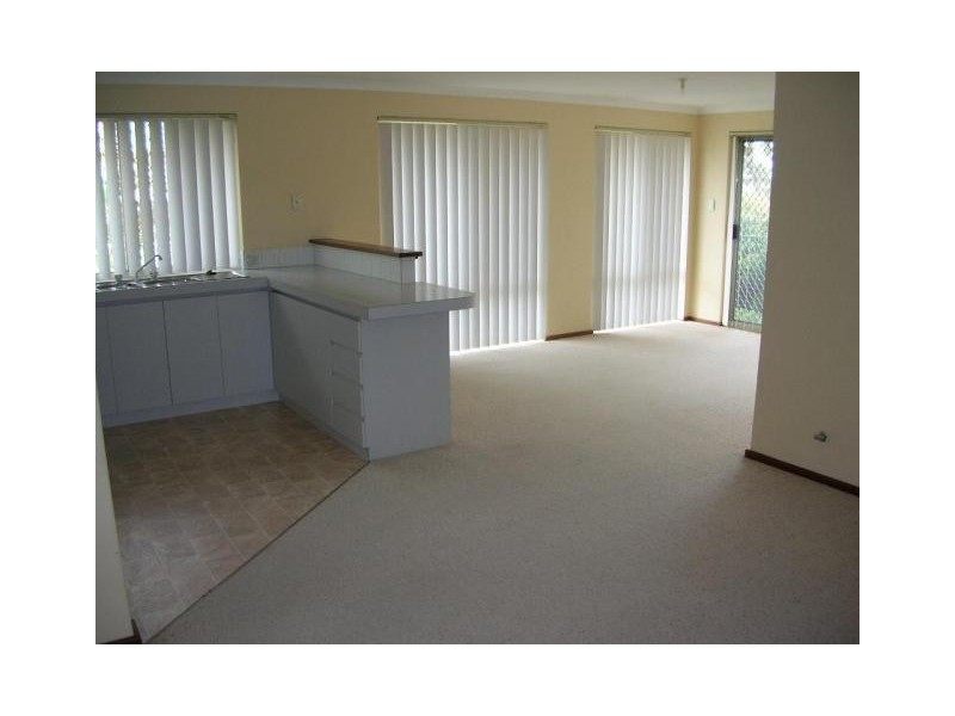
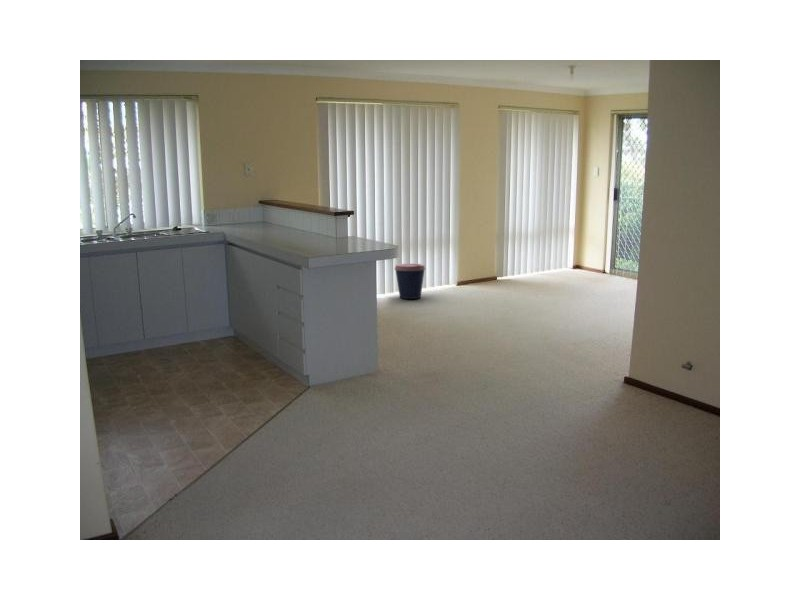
+ coffee cup (410, 281)
